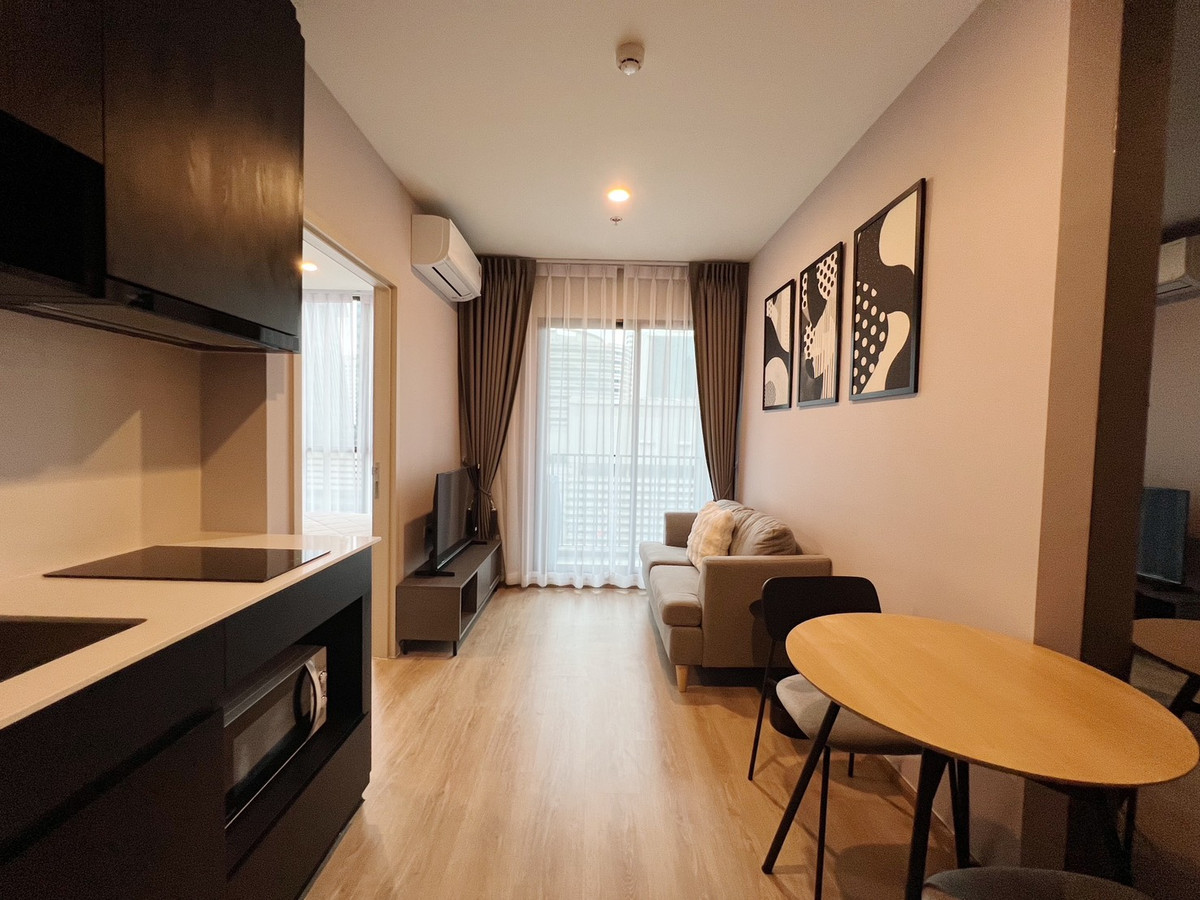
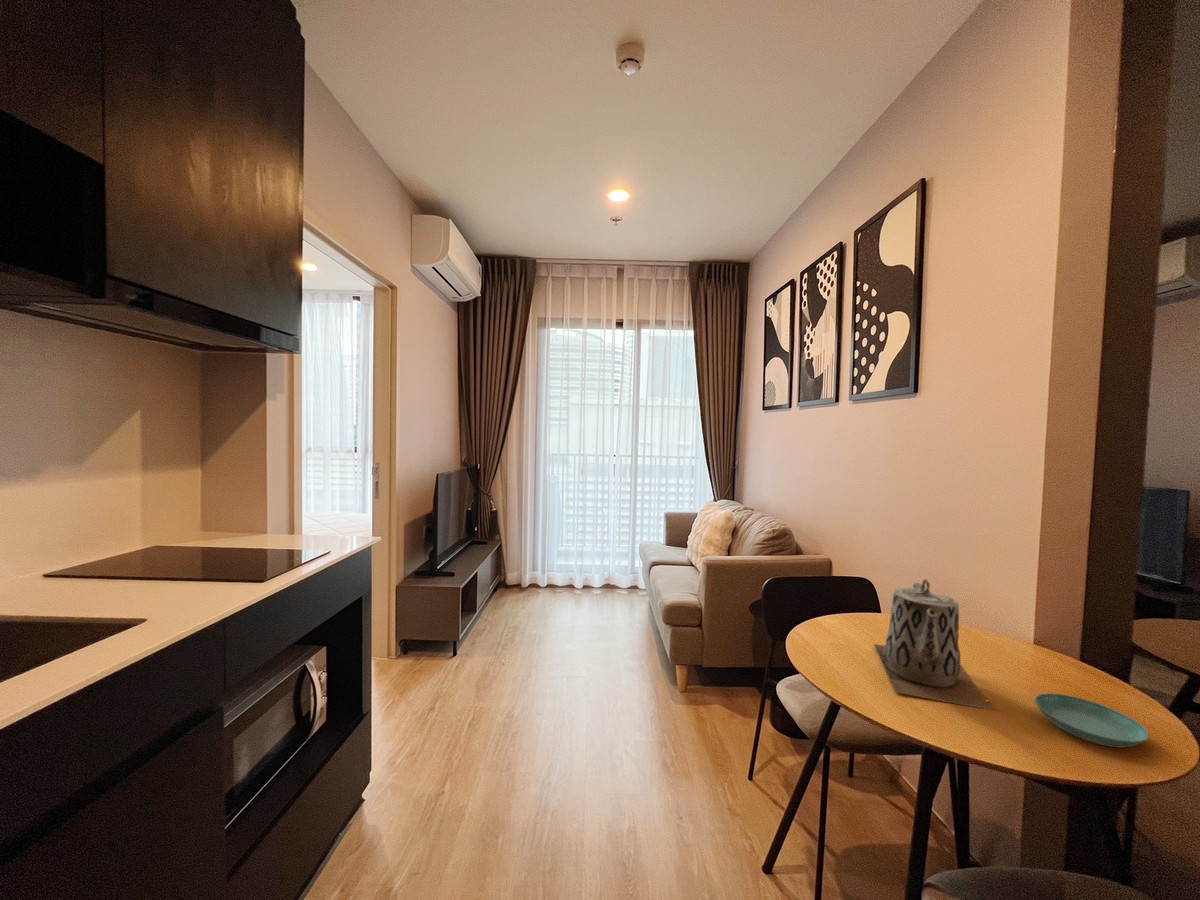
+ saucer (1088, 721)
+ teapot (928, 626)
